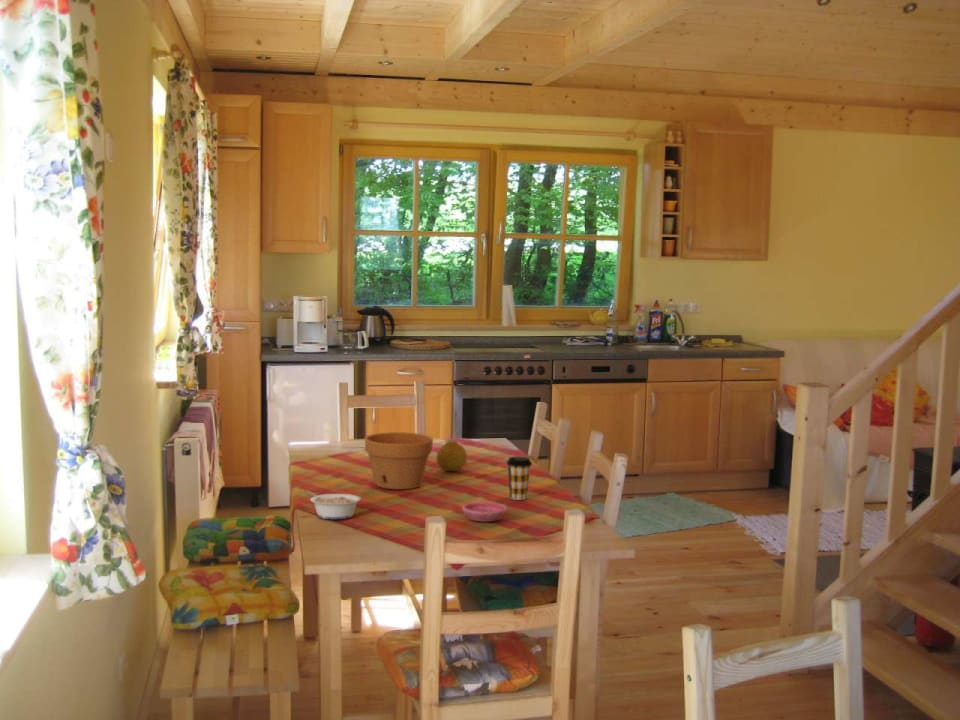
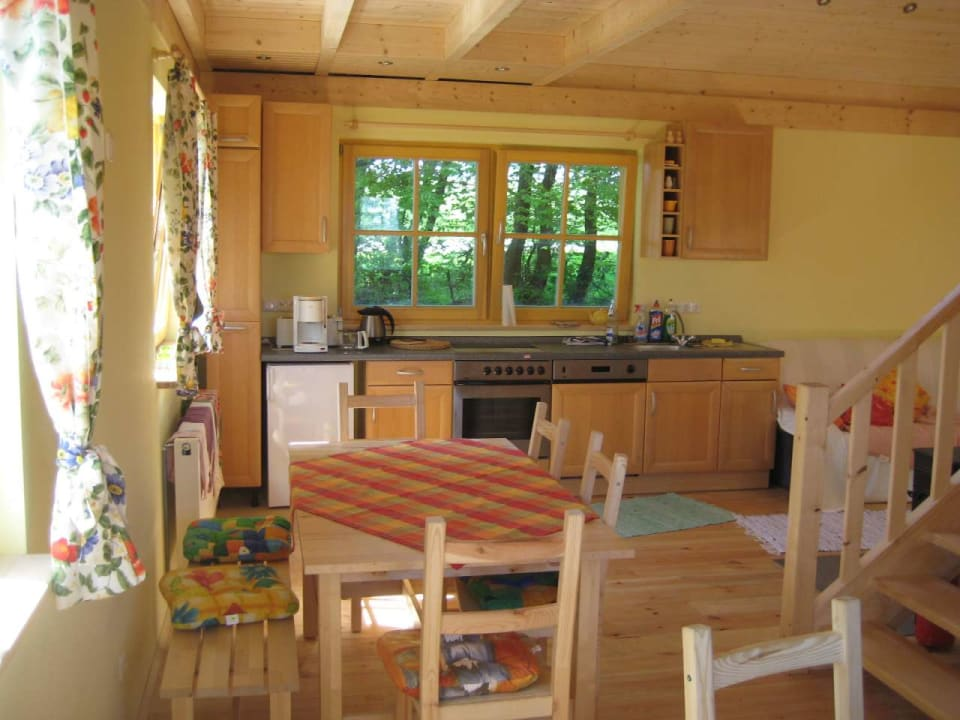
- coffee cup (518, 478)
- flower pot (398, 461)
- legume (333, 505)
- saucer (484, 512)
- fruit (451, 455)
